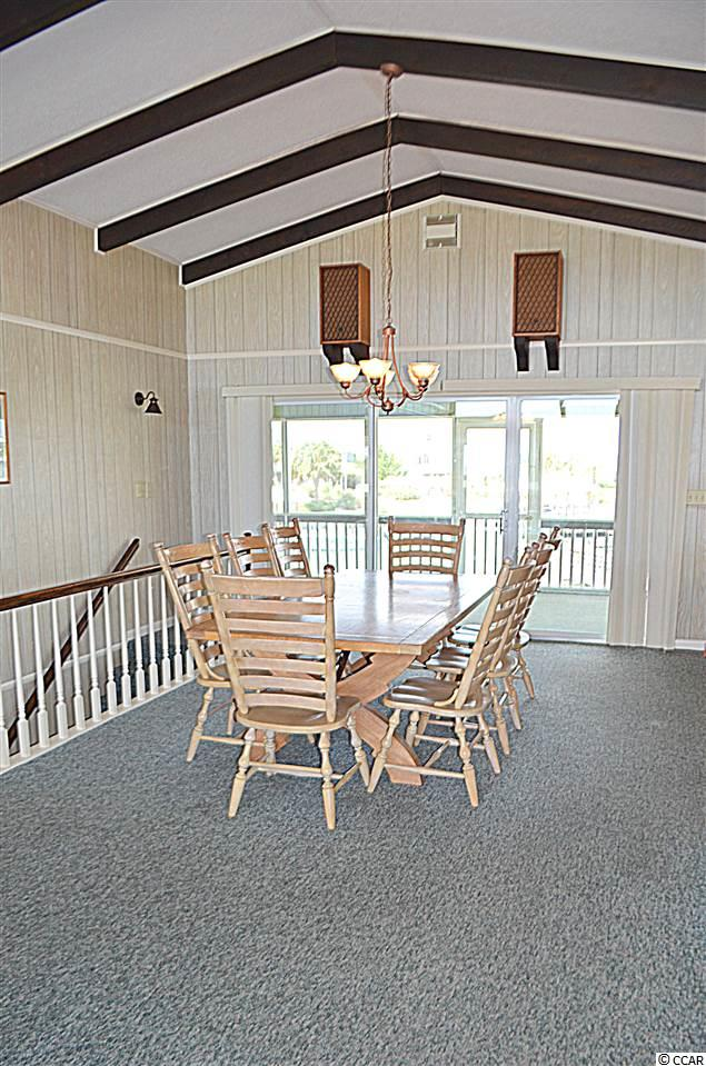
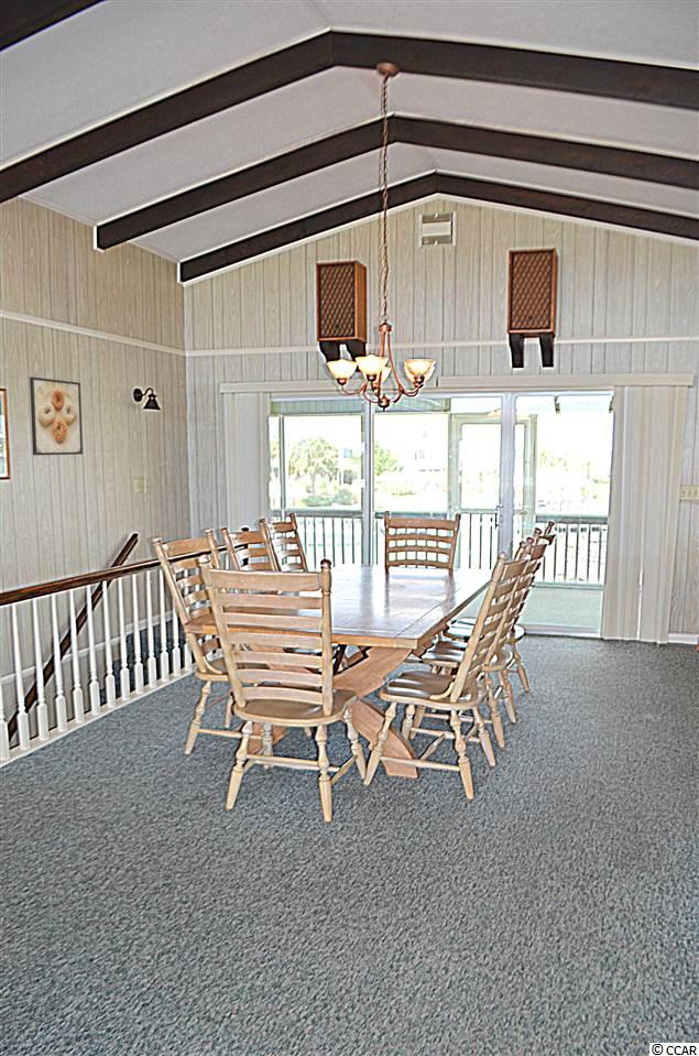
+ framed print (57, 417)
